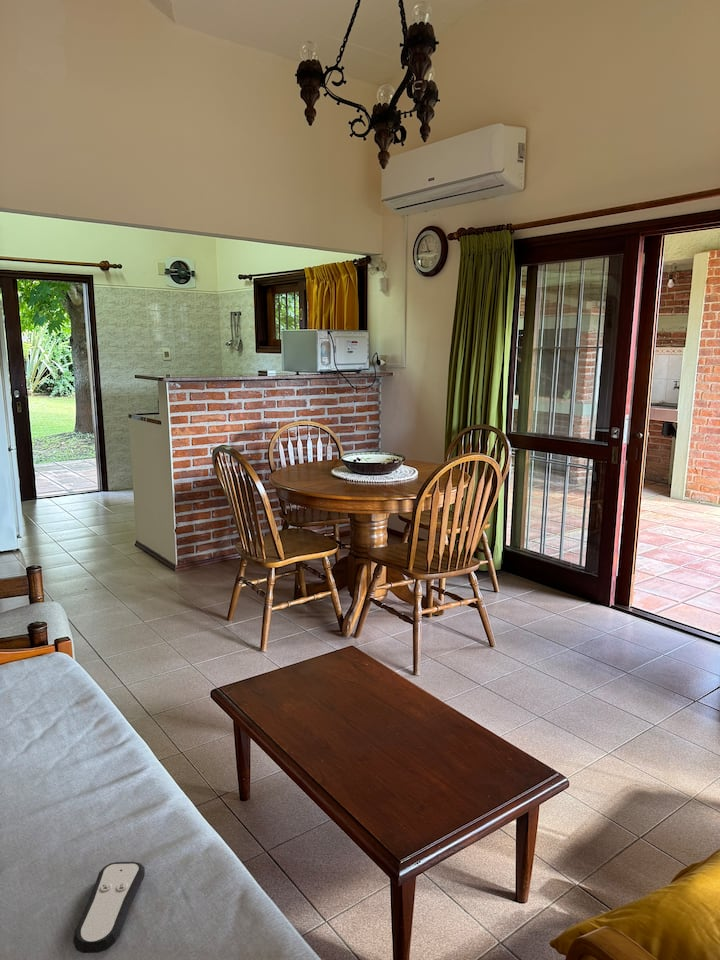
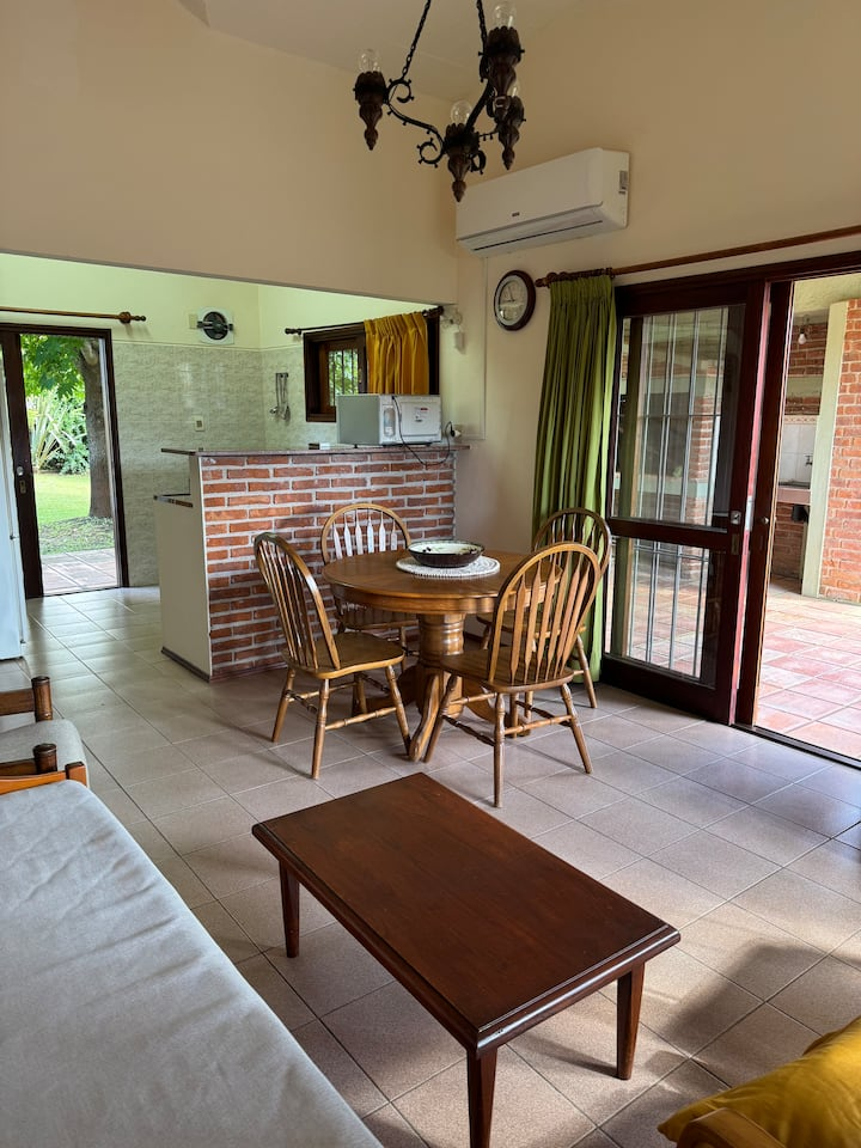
- remote control (109, 903)
